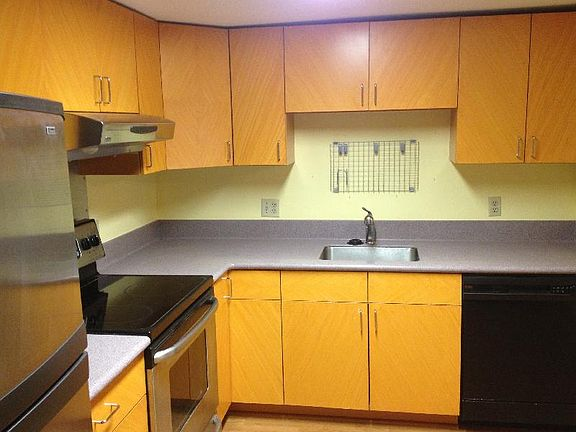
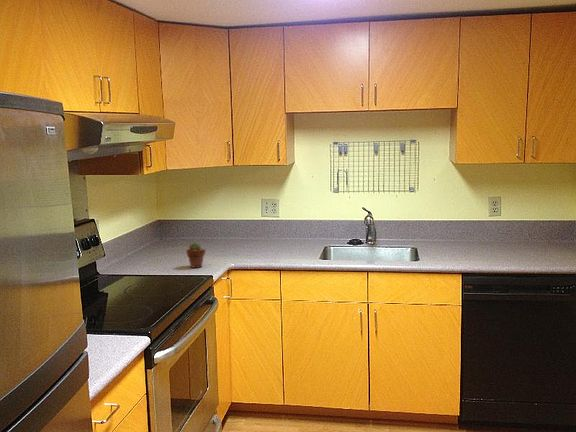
+ potted succulent (195, 254)
